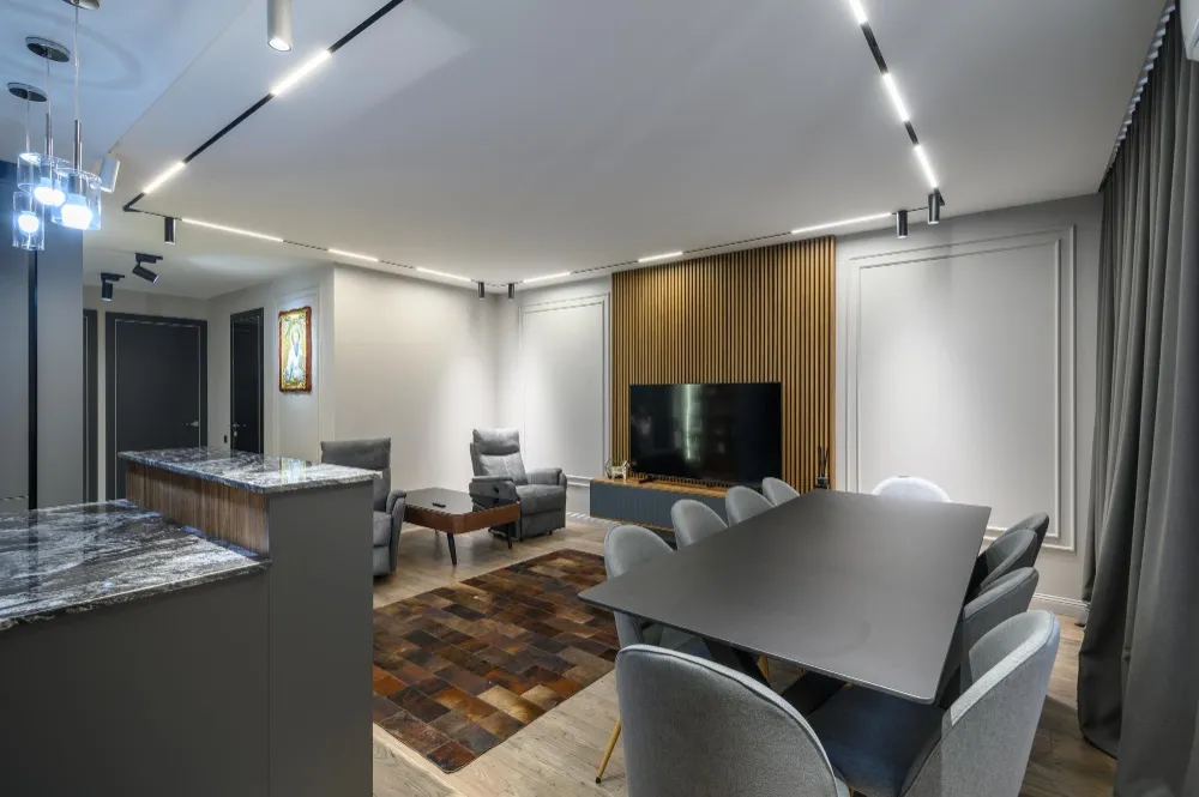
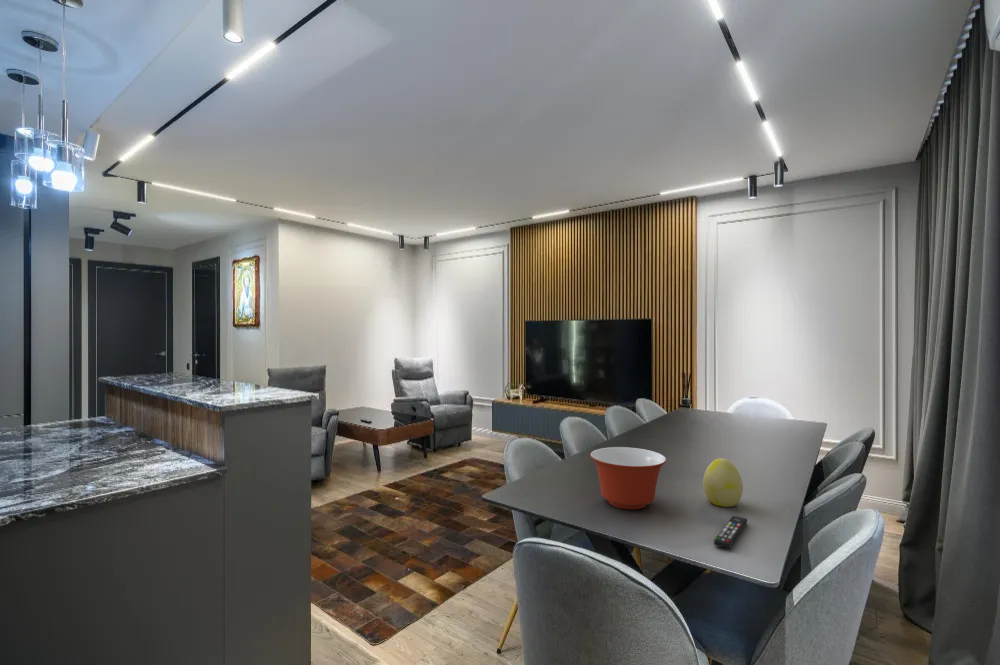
+ decorative egg (722, 480)
+ remote control (731, 530)
+ mixing bowl (627, 479)
